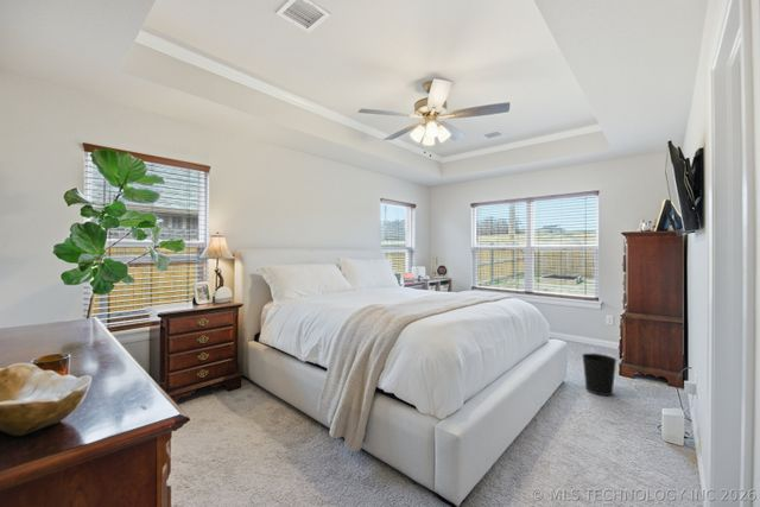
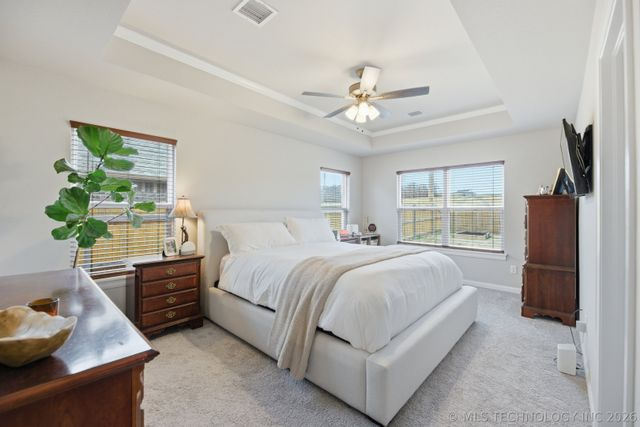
- wastebasket (598, 374)
